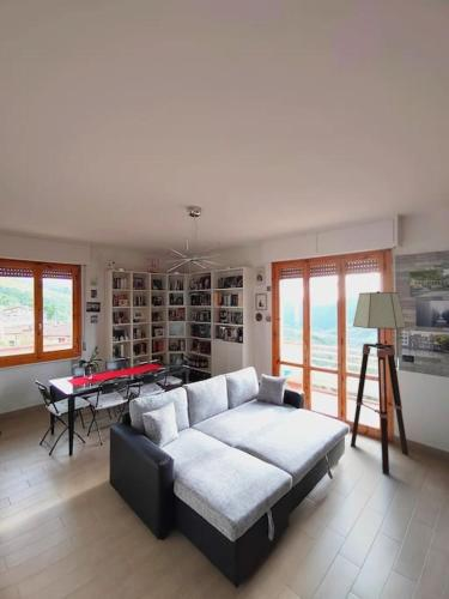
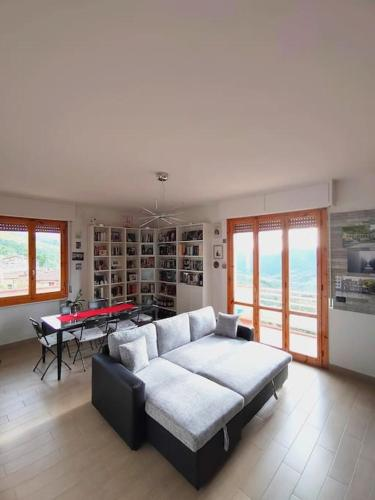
- floor lamp (380, 374)
